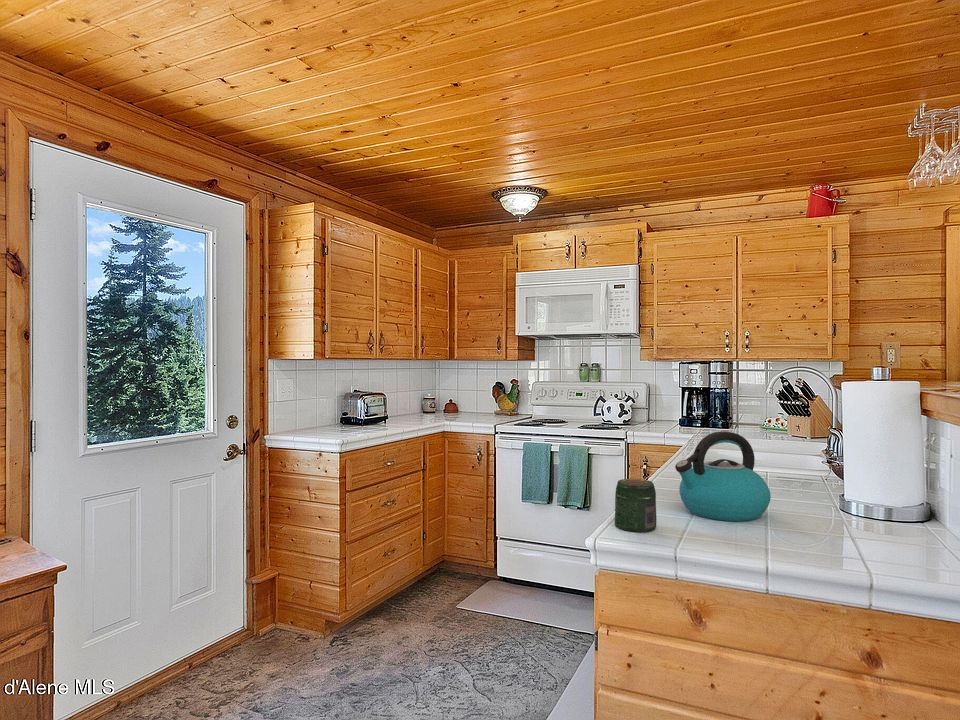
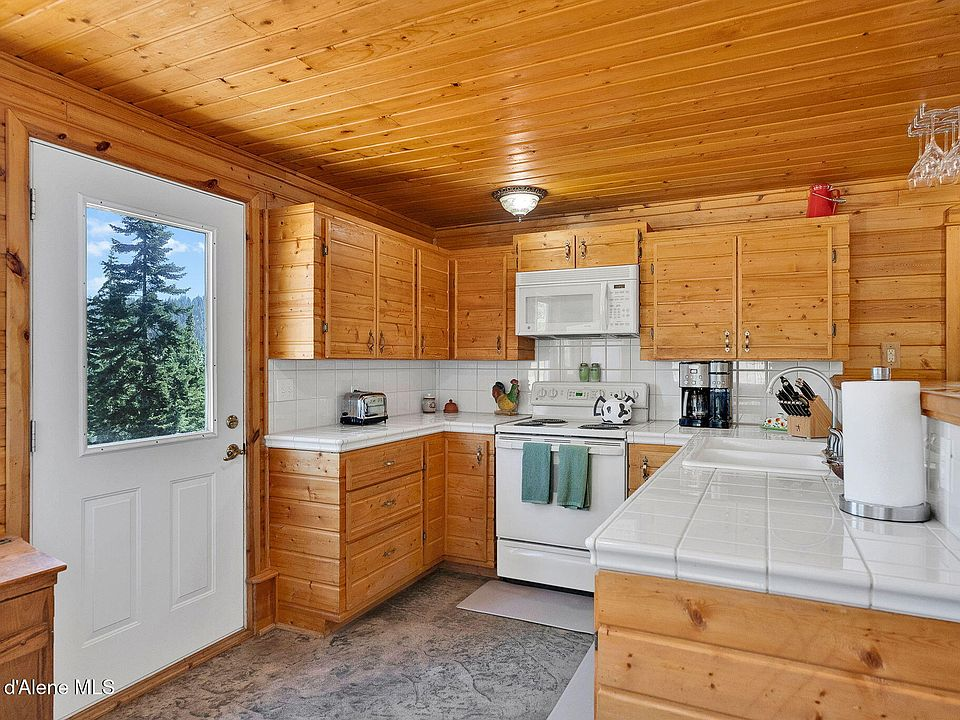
- kettle (718, 472)
- jar (635, 504)
